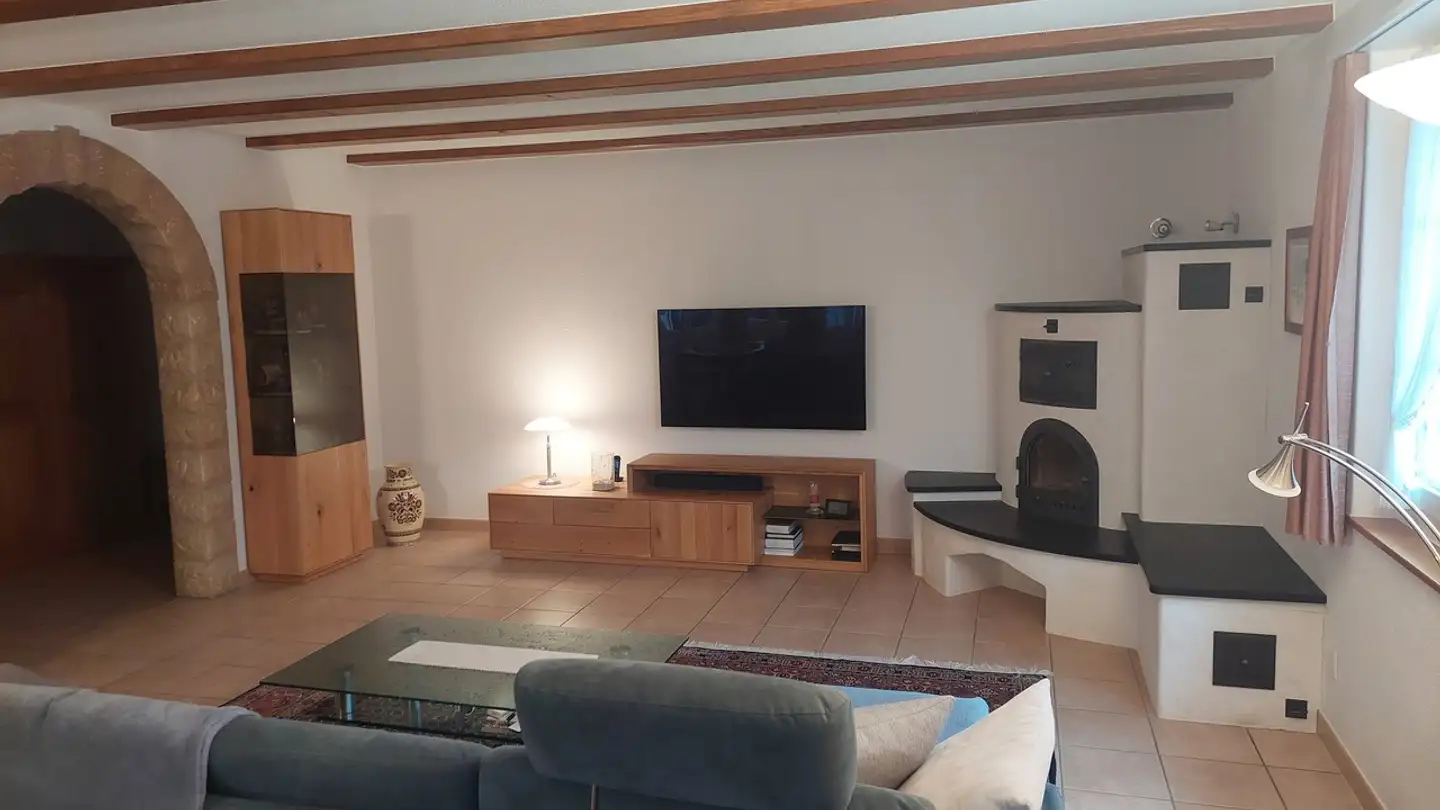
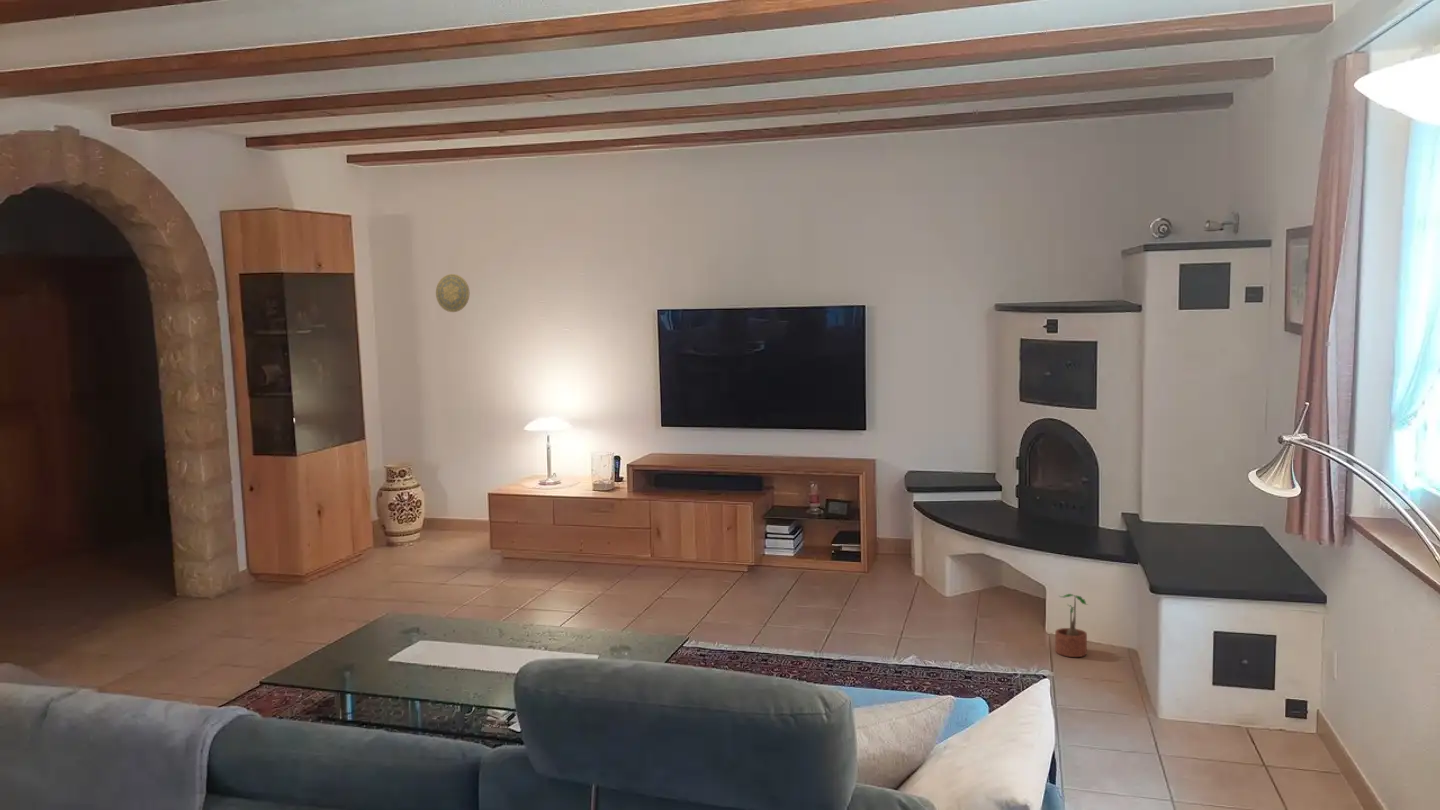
+ decorative plate (451, 293)
+ potted plant (1073, 623)
